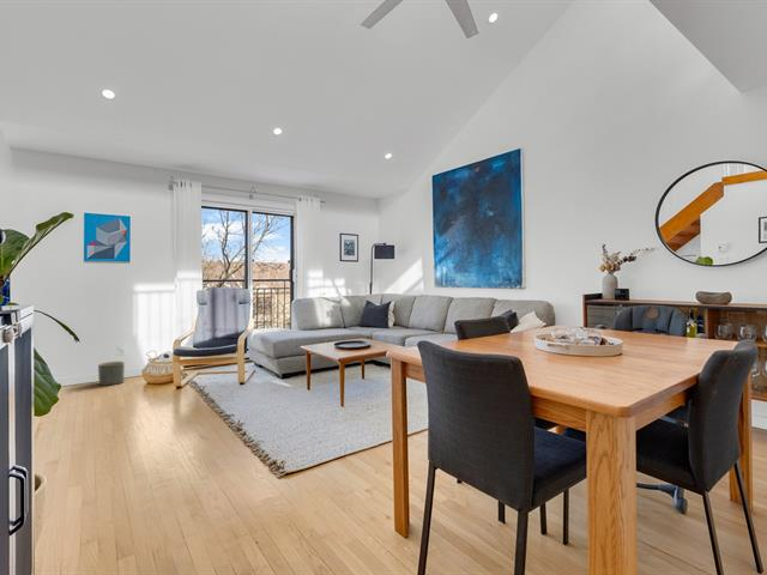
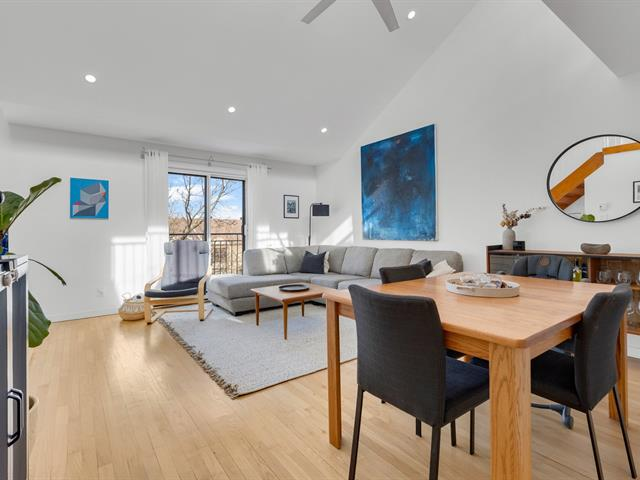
- planter (111, 373)
